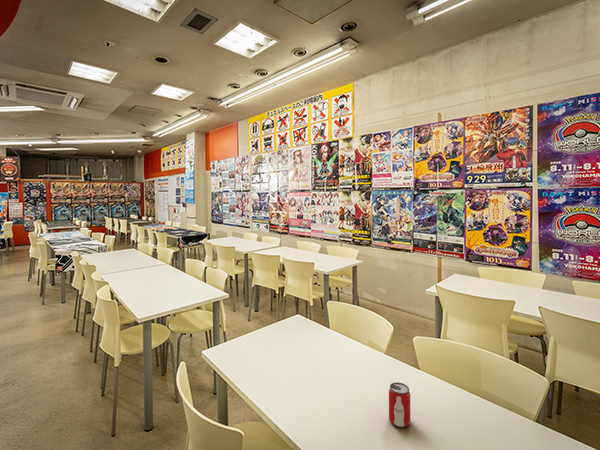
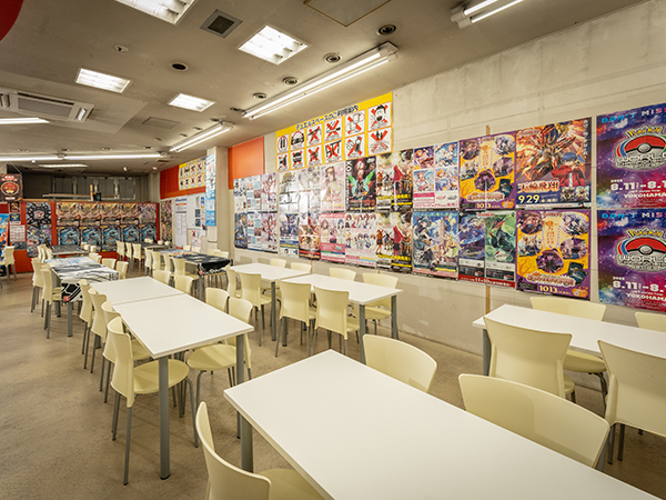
- beverage can (399, 404)
